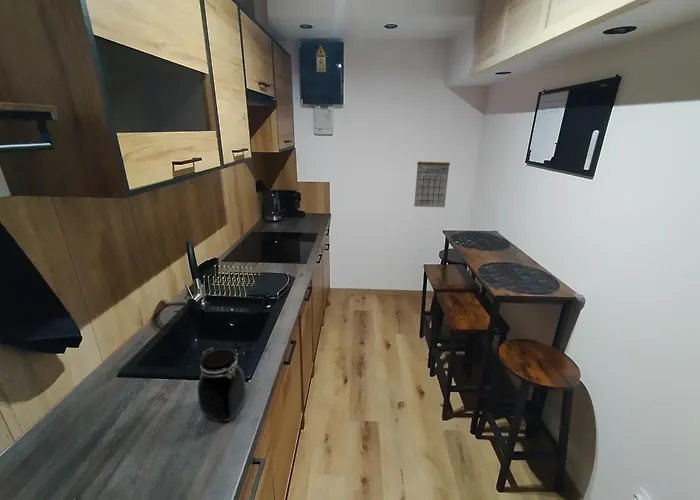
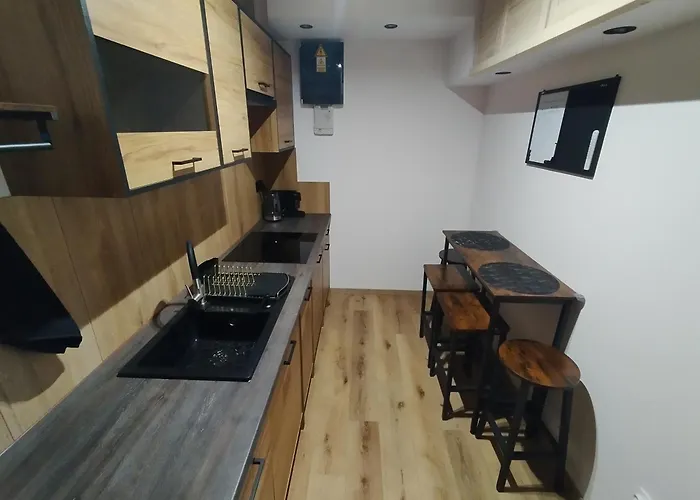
- calendar (431, 179)
- jar (221, 384)
